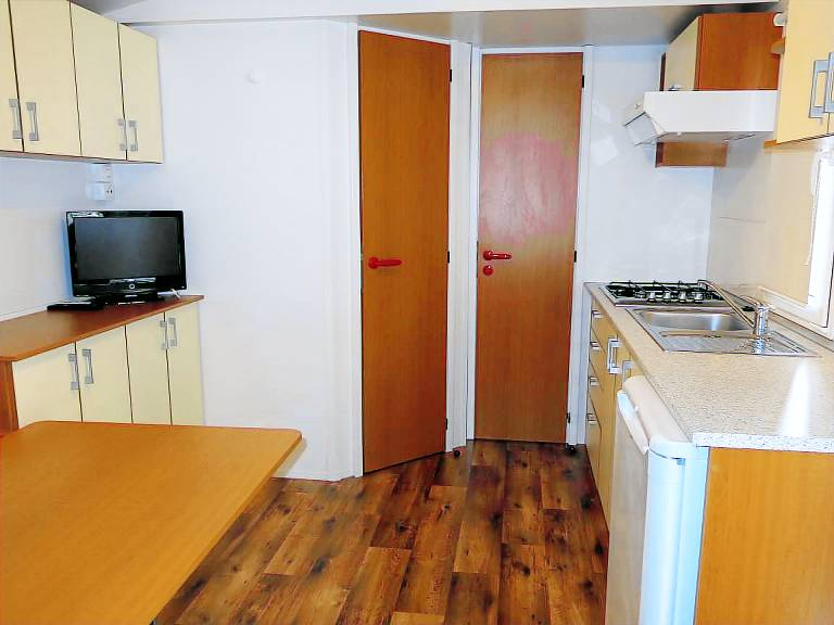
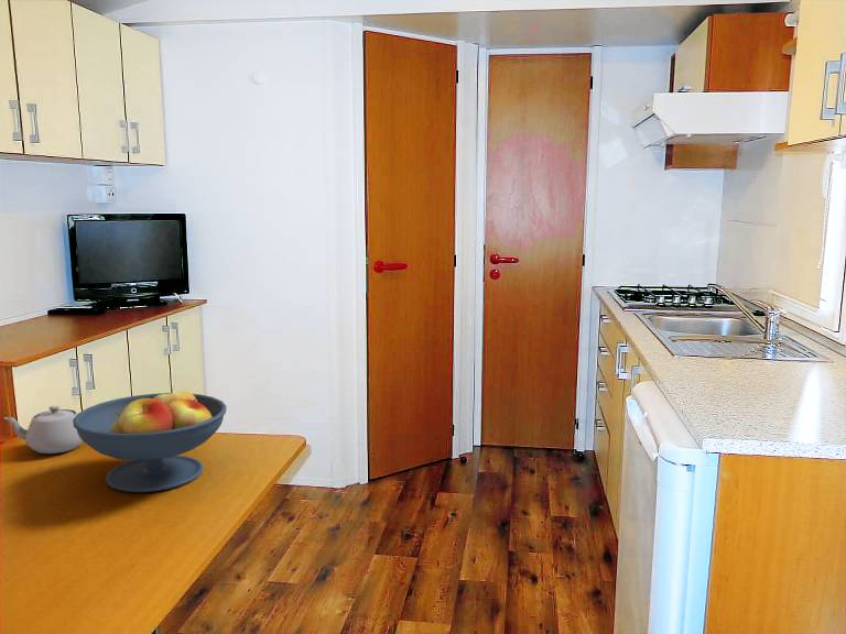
+ fruit bowl (153, 431)
+ teapot (52, 427)
